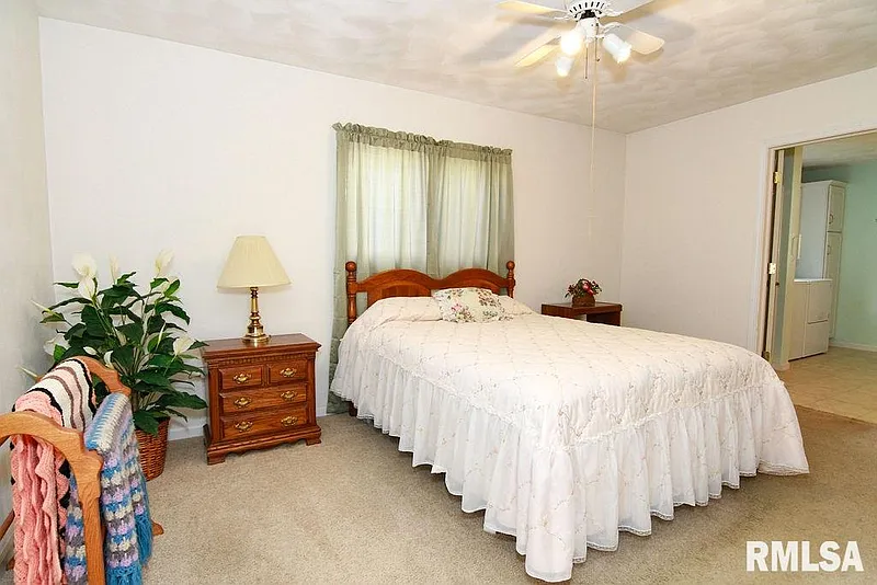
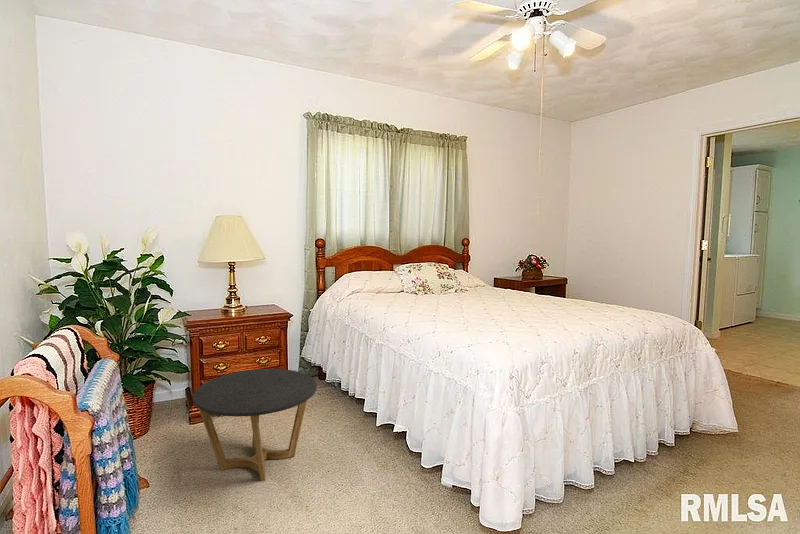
+ side table (257, 425)
